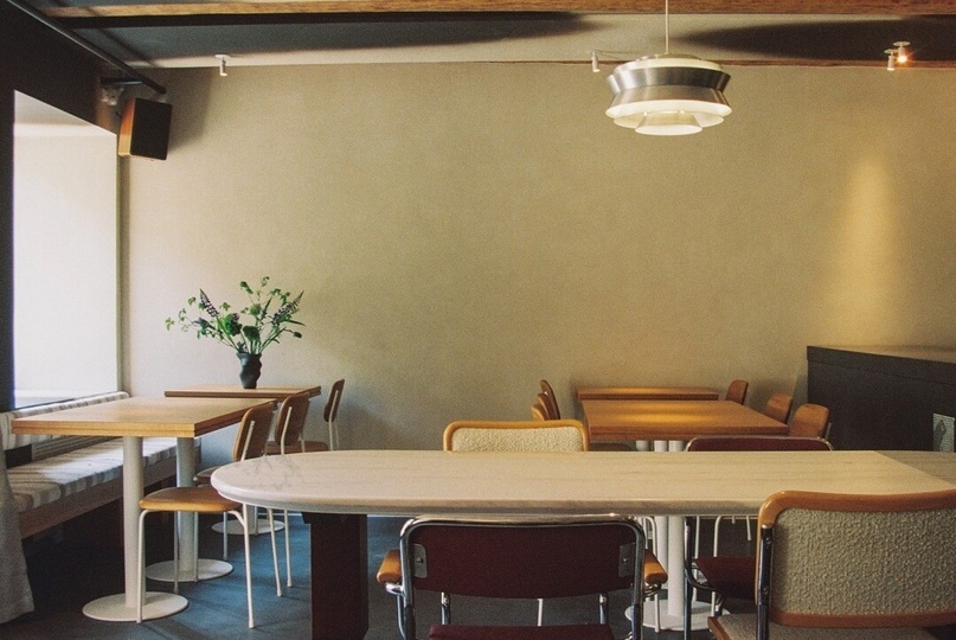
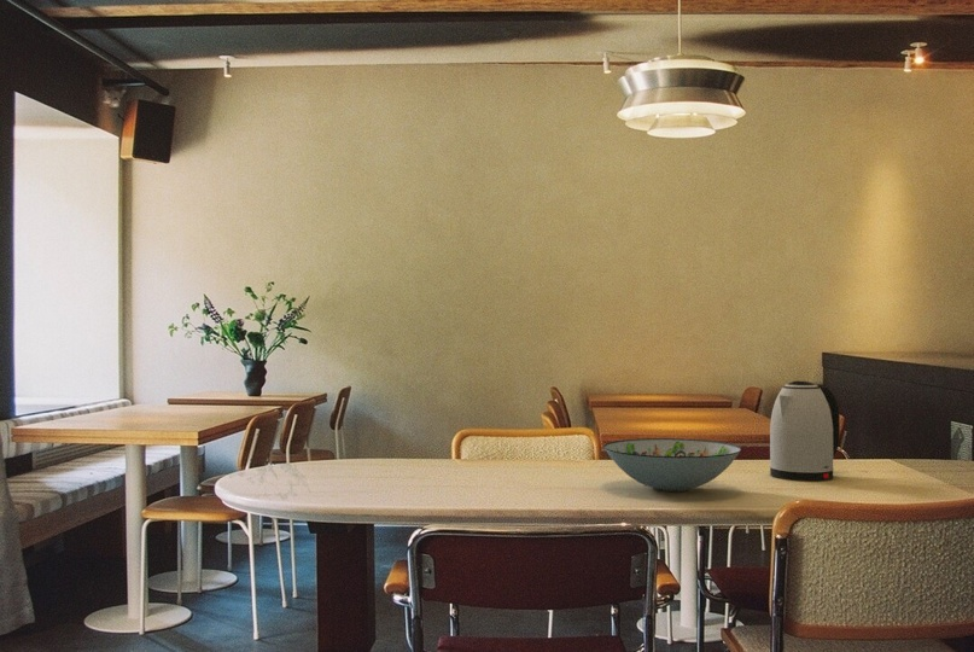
+ kettle (809, 427)
+ decorative bowl (671, 467)
